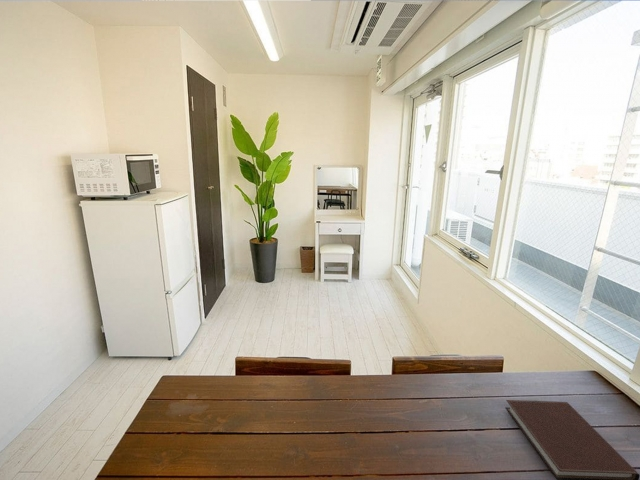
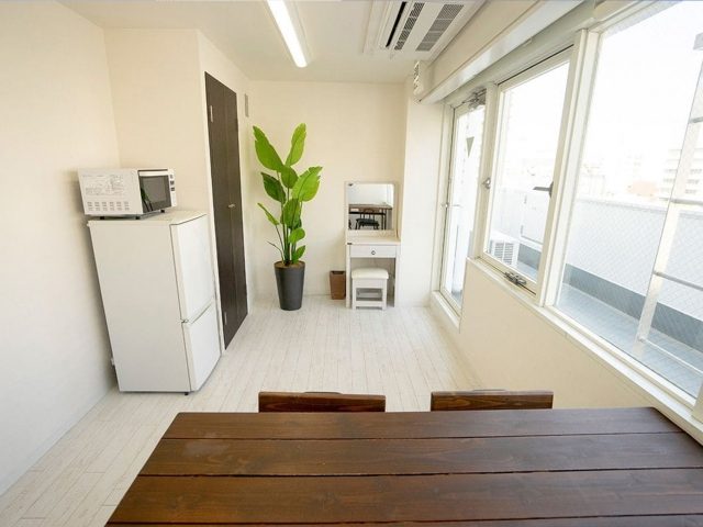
- notebook (563, 436)
